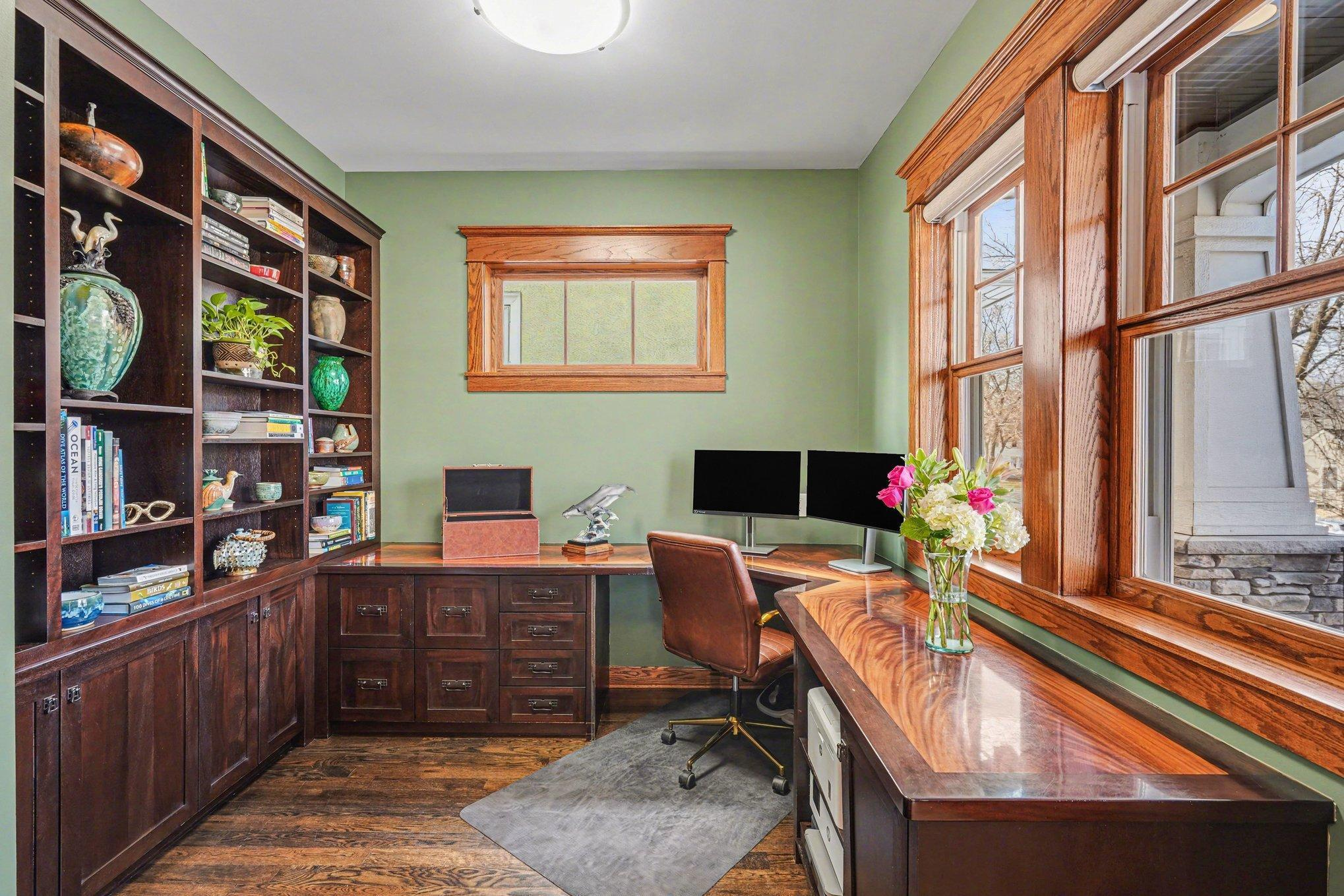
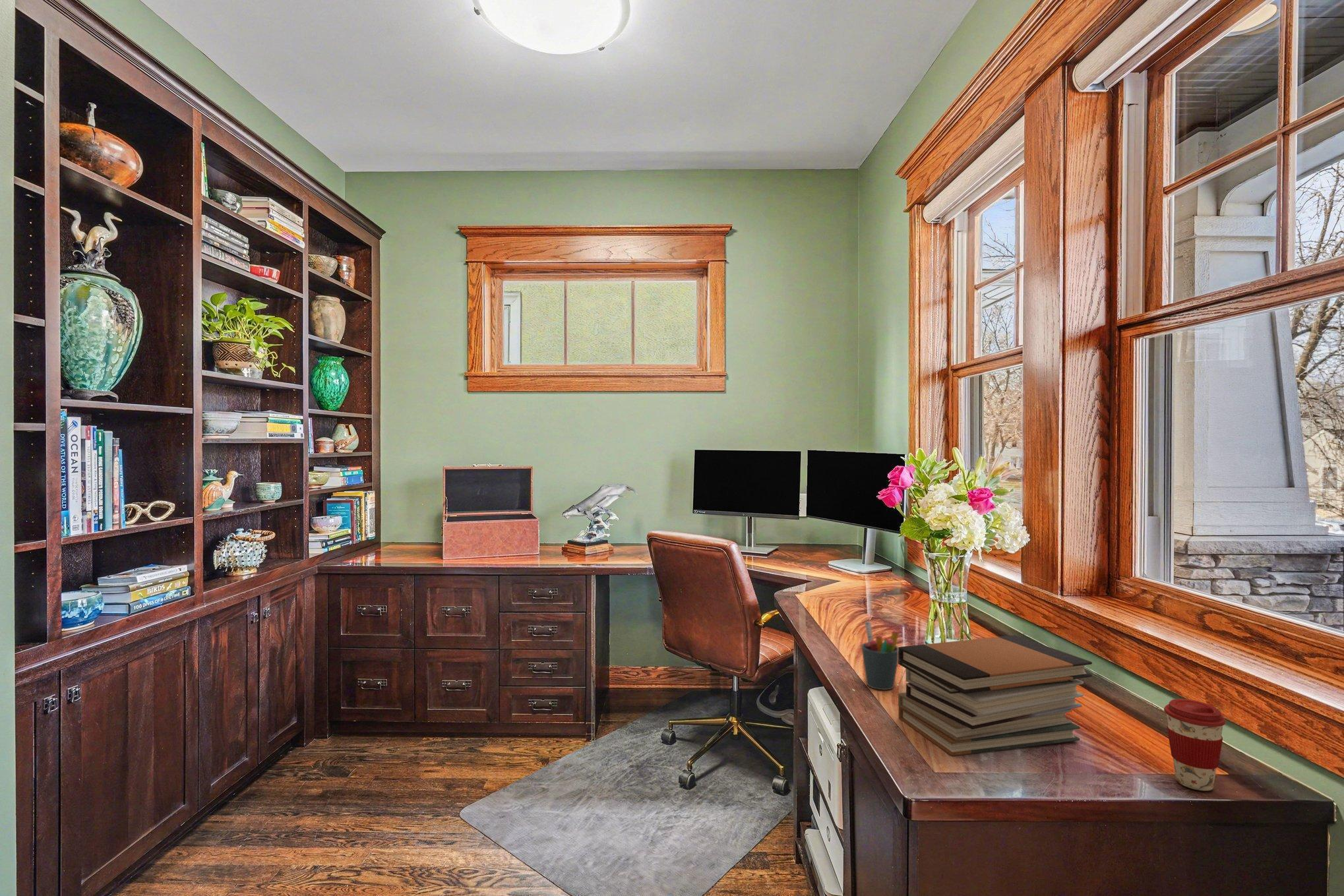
+ pen holder (880, 655)
+ book stack (990, 691)
+ coffee cup (1194, 744)
